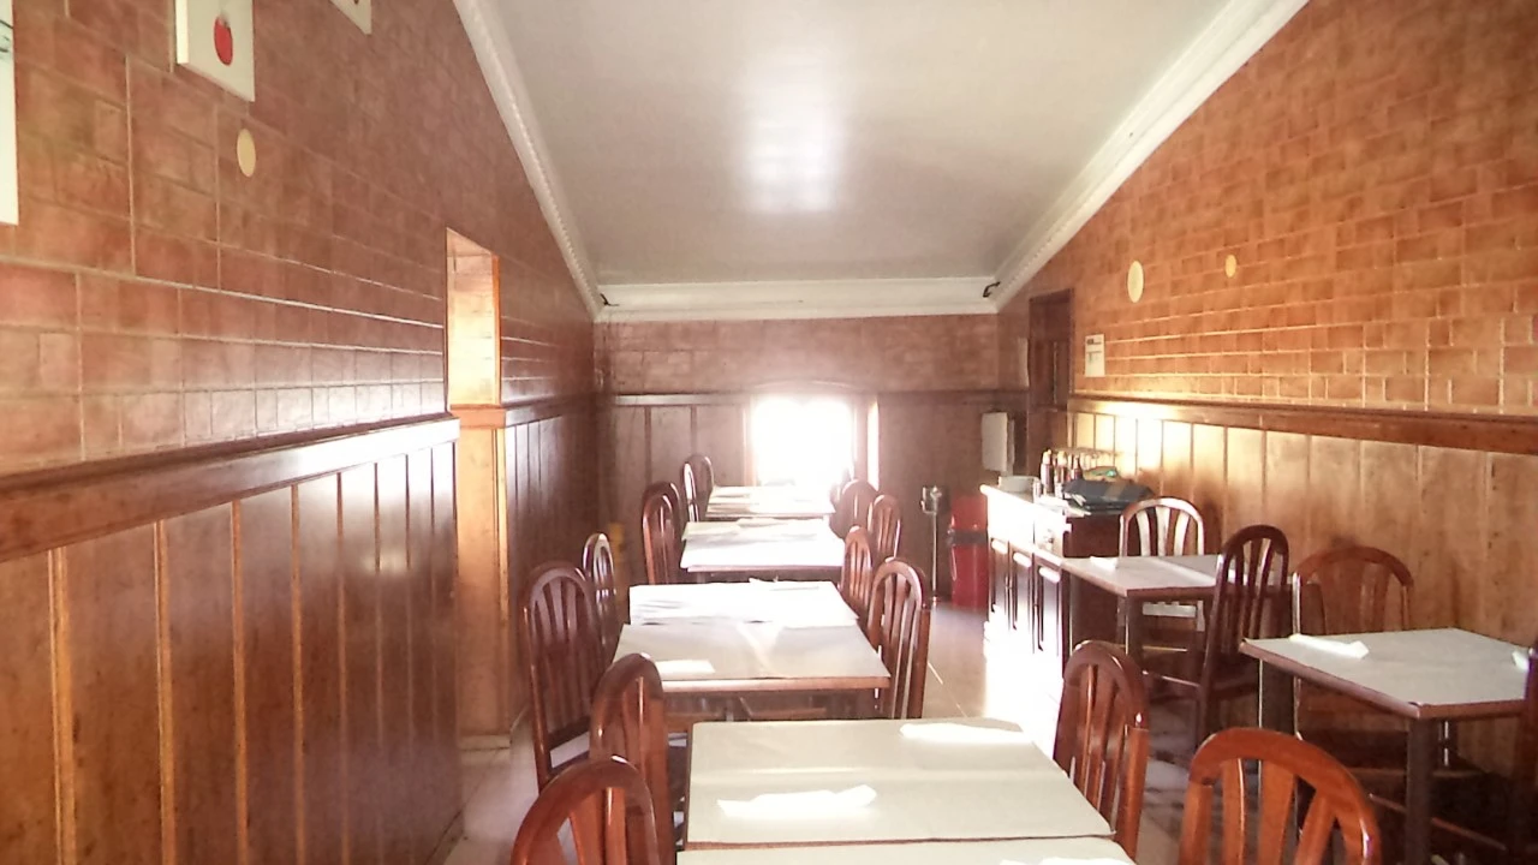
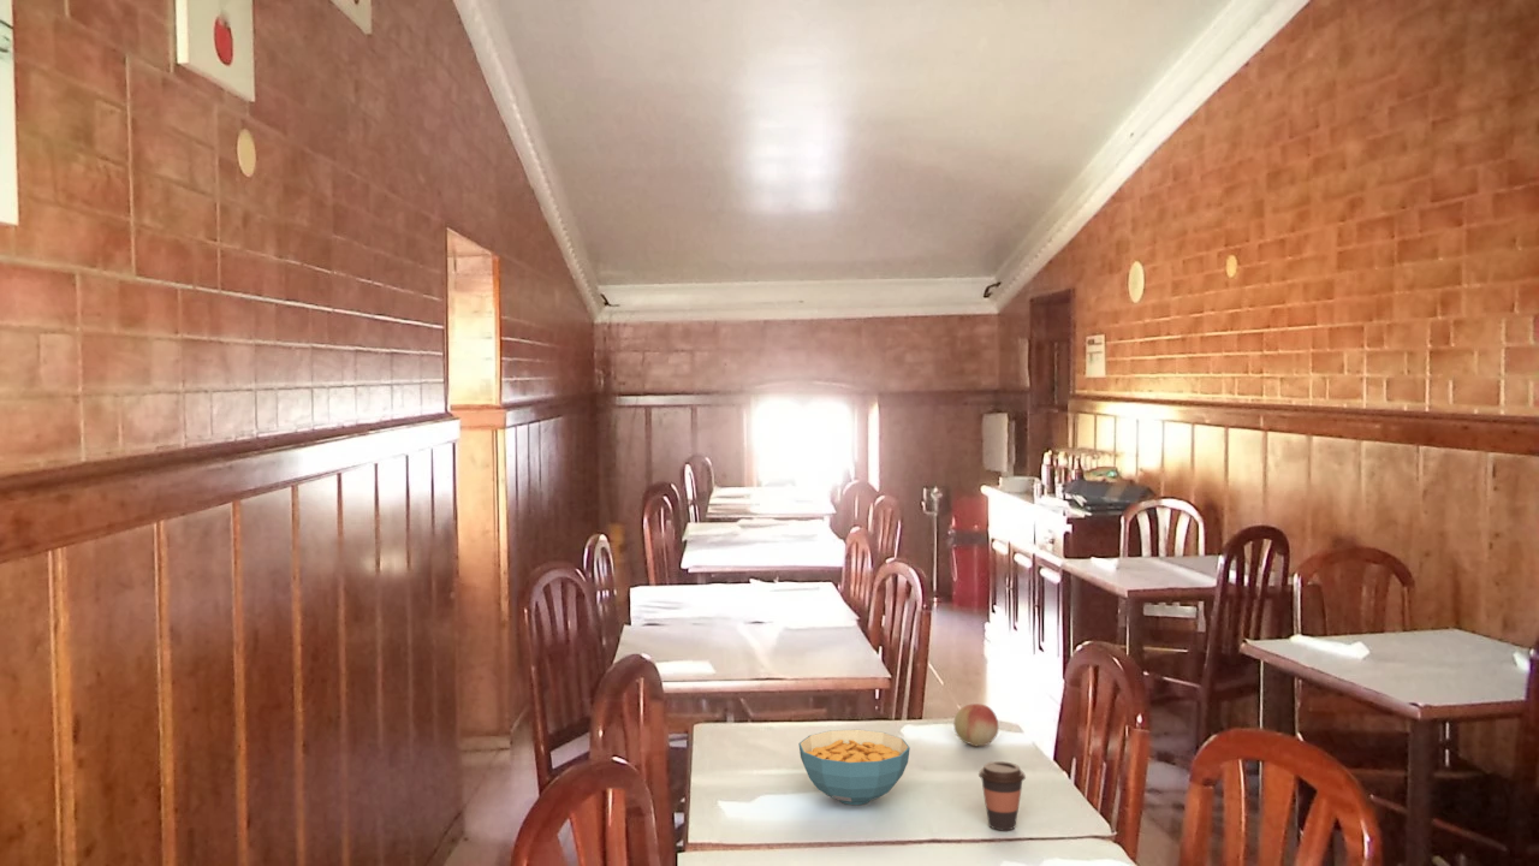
+ cereal bowl (854, 772)
+ coffee cup (1002, 796)
+ fruit (975, 724)
